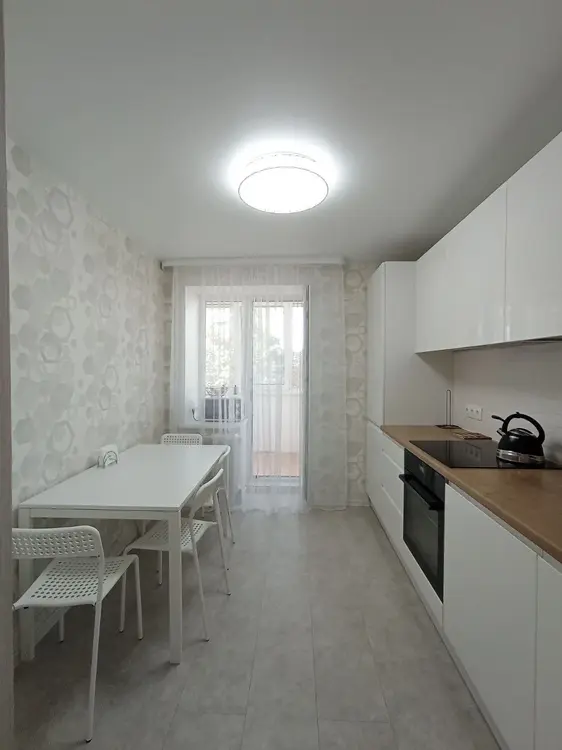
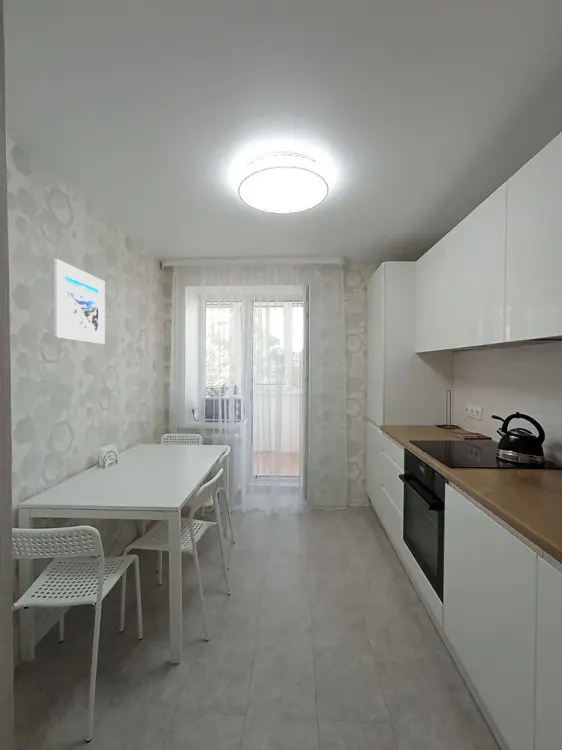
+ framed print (82, 306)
